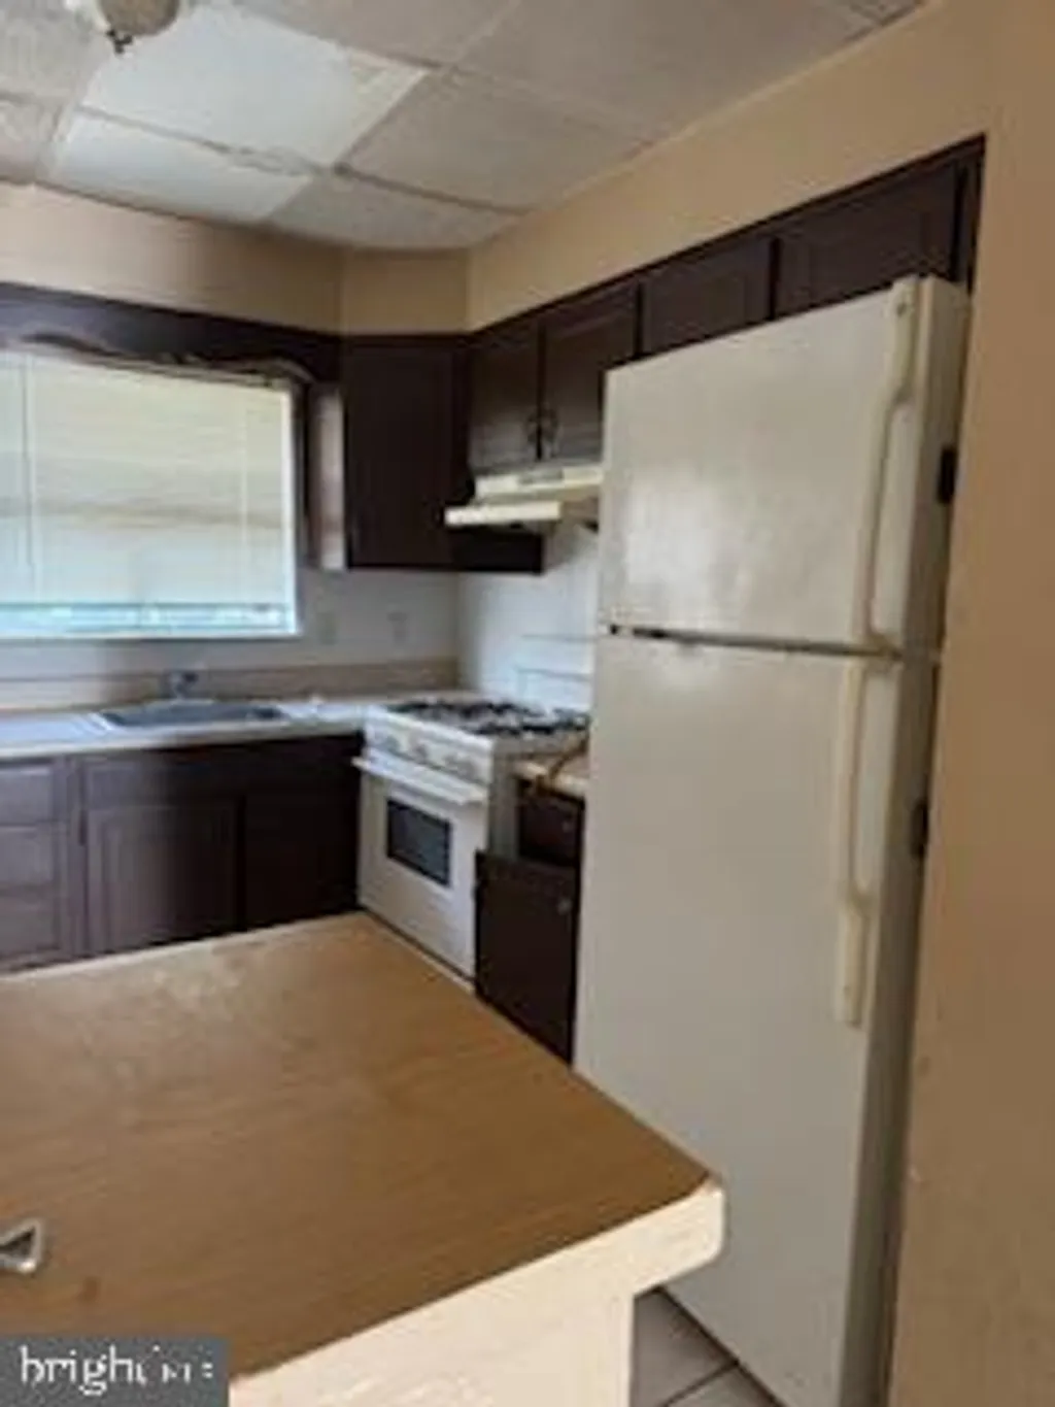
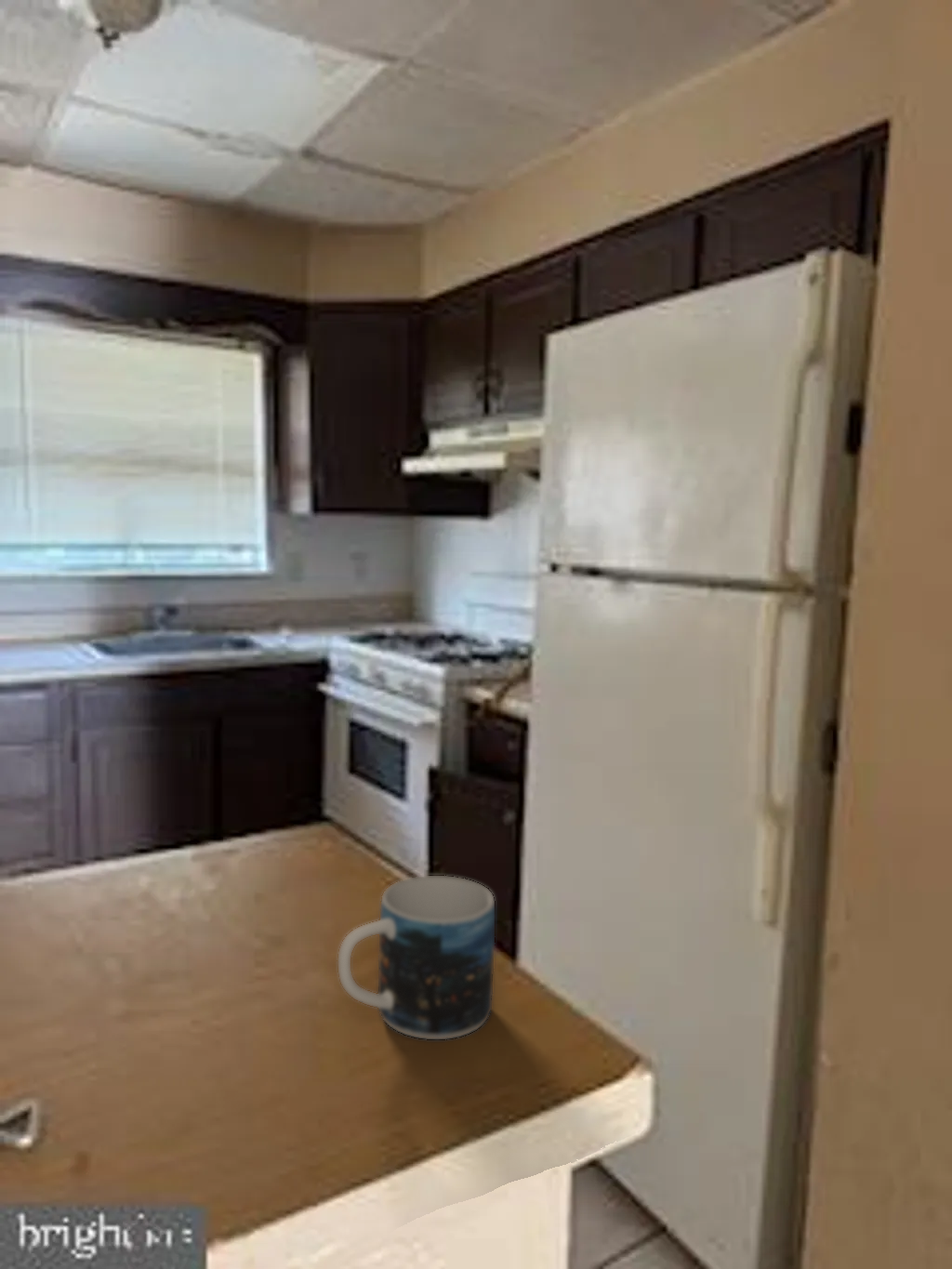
+ mug (414, 961)
